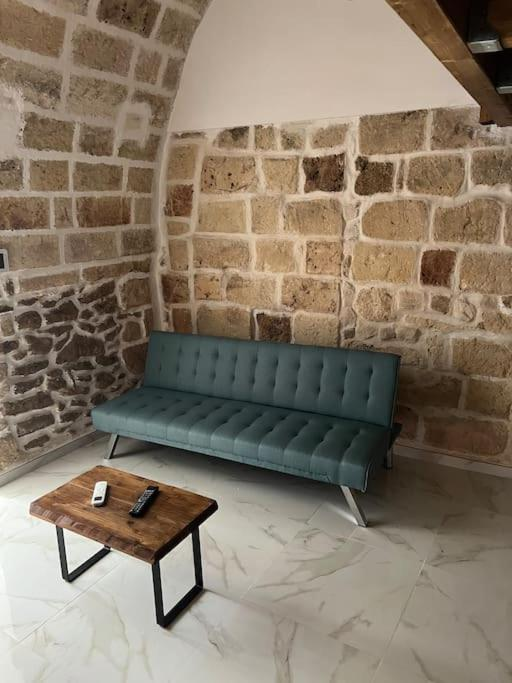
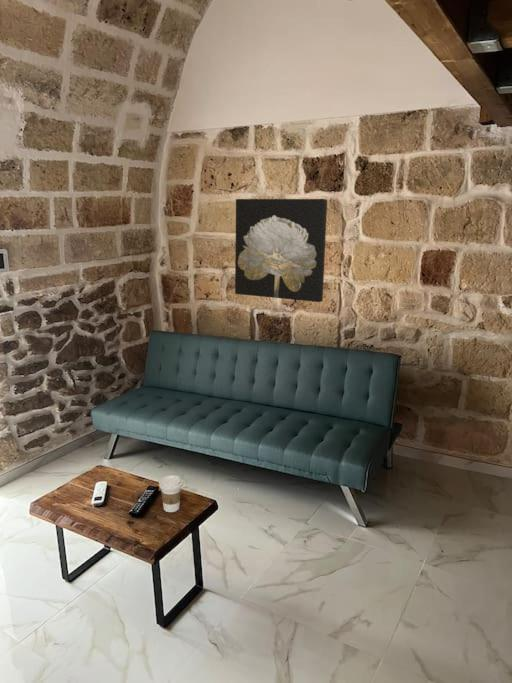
+ coffee cup (171, 494)
+ wall art (278, 249)
